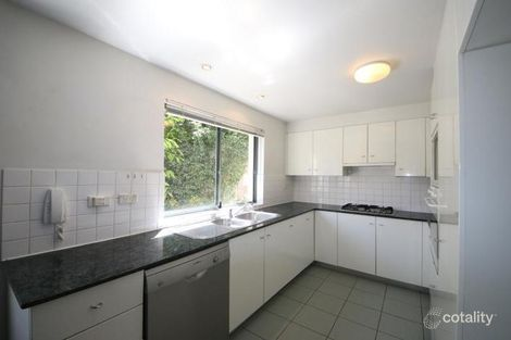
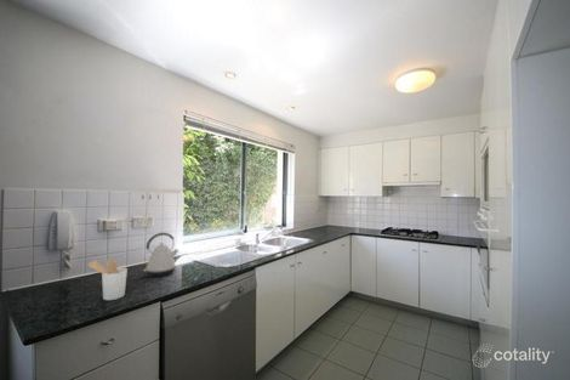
+ kettle (161, 253)
+ utensil holder (107, 278)
